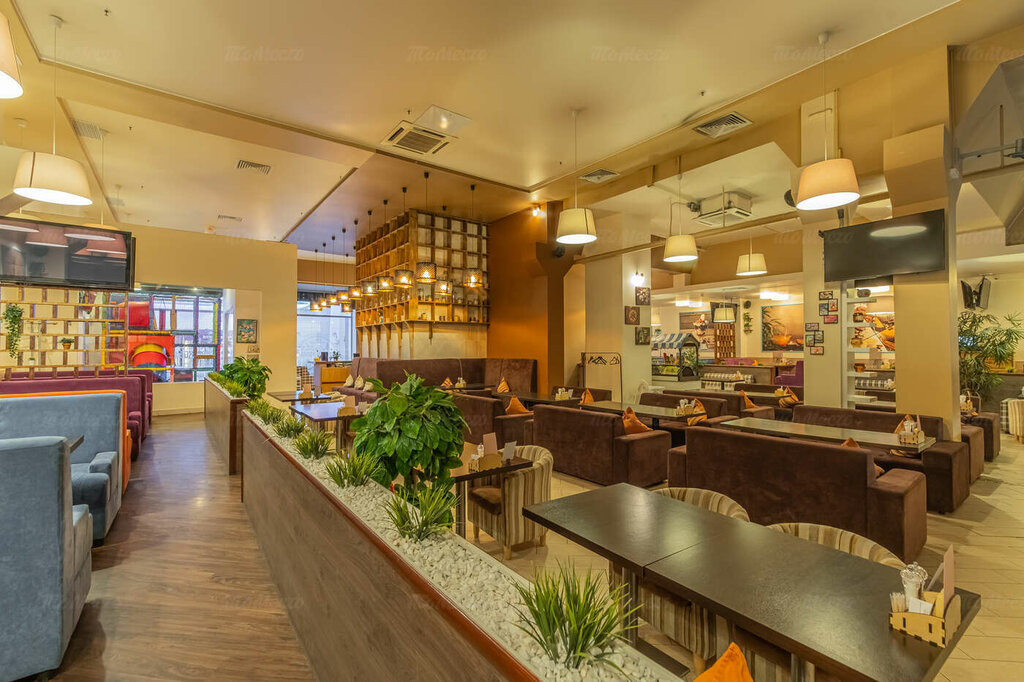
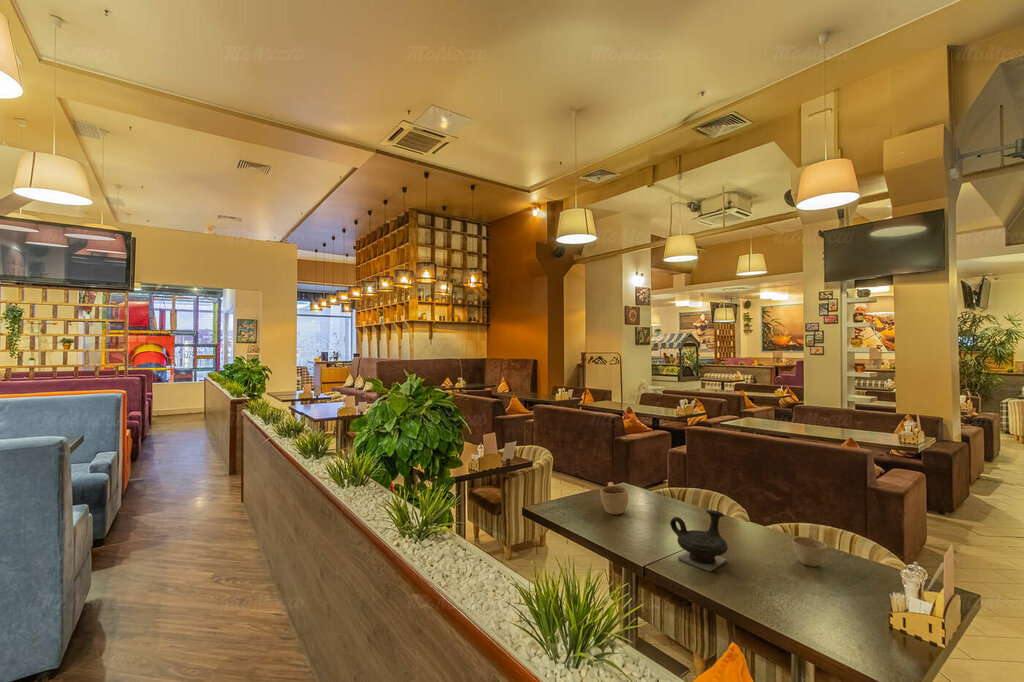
+ teapot (699, 534)
+ cup (614, 498)
+ flower pot (809, 552)
